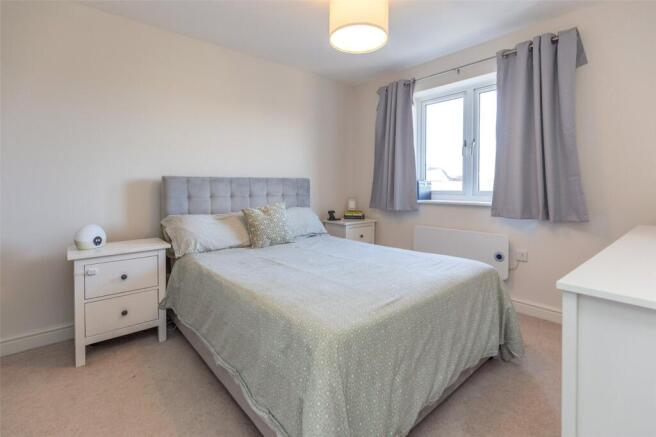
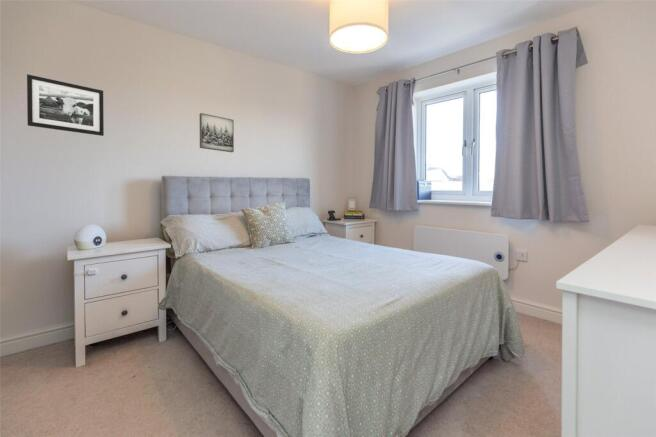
+ wall art (217, 133)
+ picture frame (67, 107)
